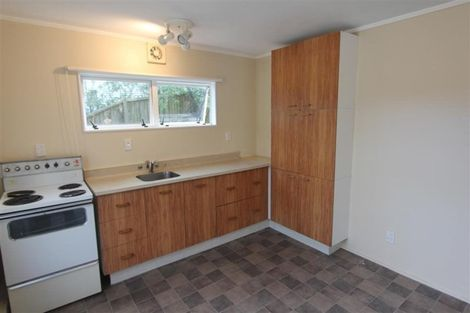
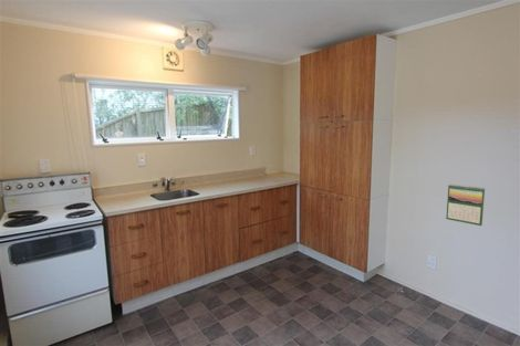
+ calendar (465, 203)
